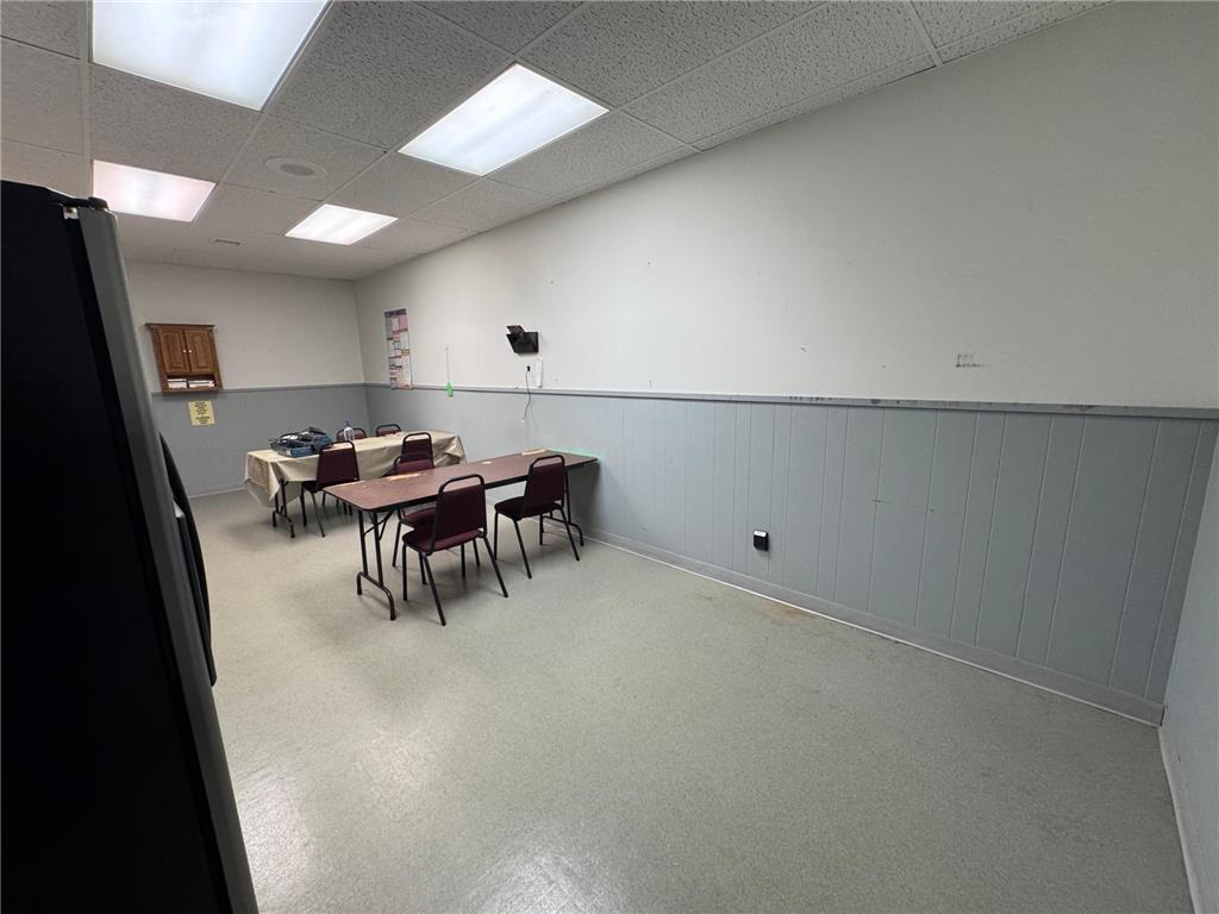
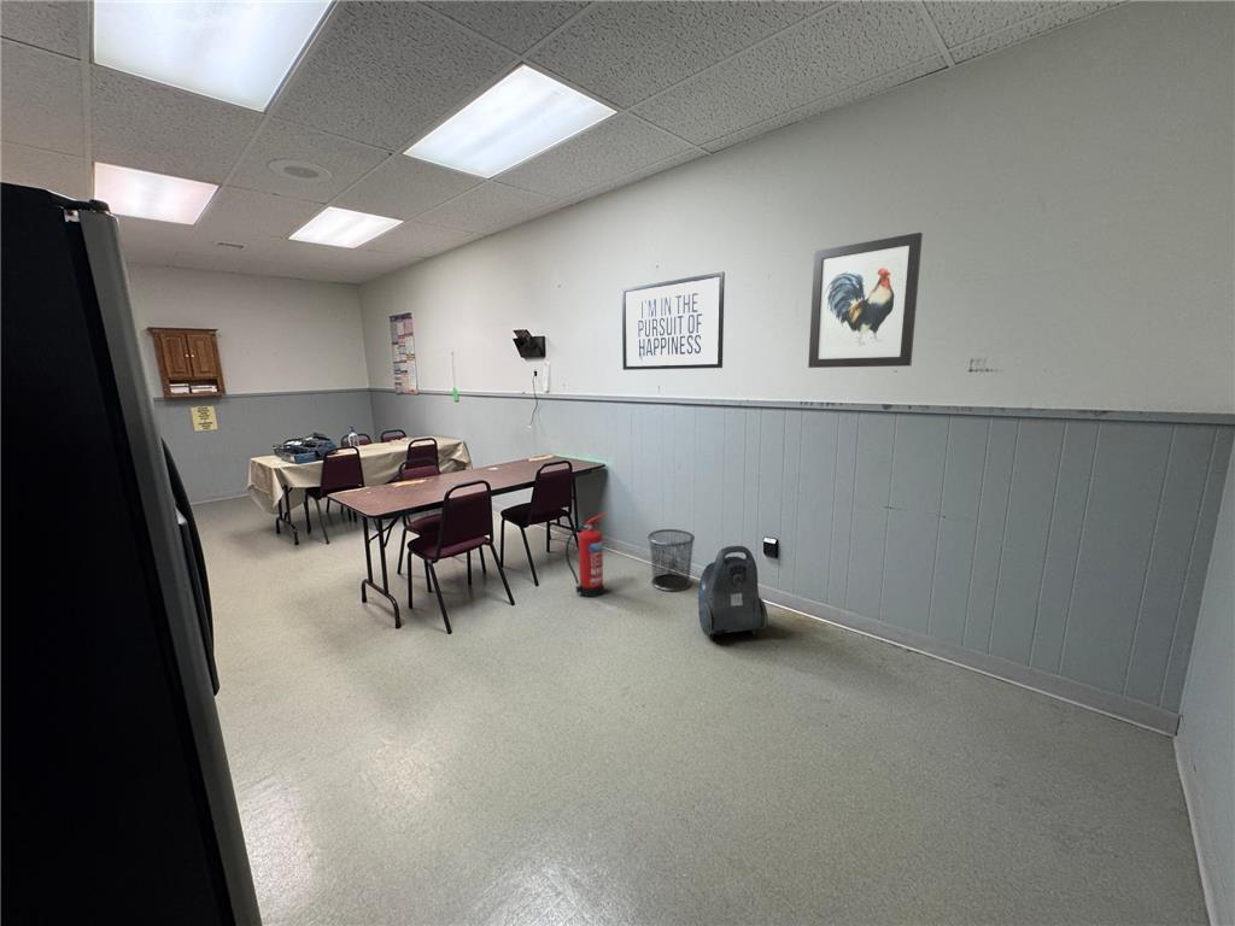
+ fire extinguisher (585, 555)
+ mirror (668, 326)
+ wall art (860, 305)
+ waste bin (671, 559)
+ vacuum cleaner (730, 587)
